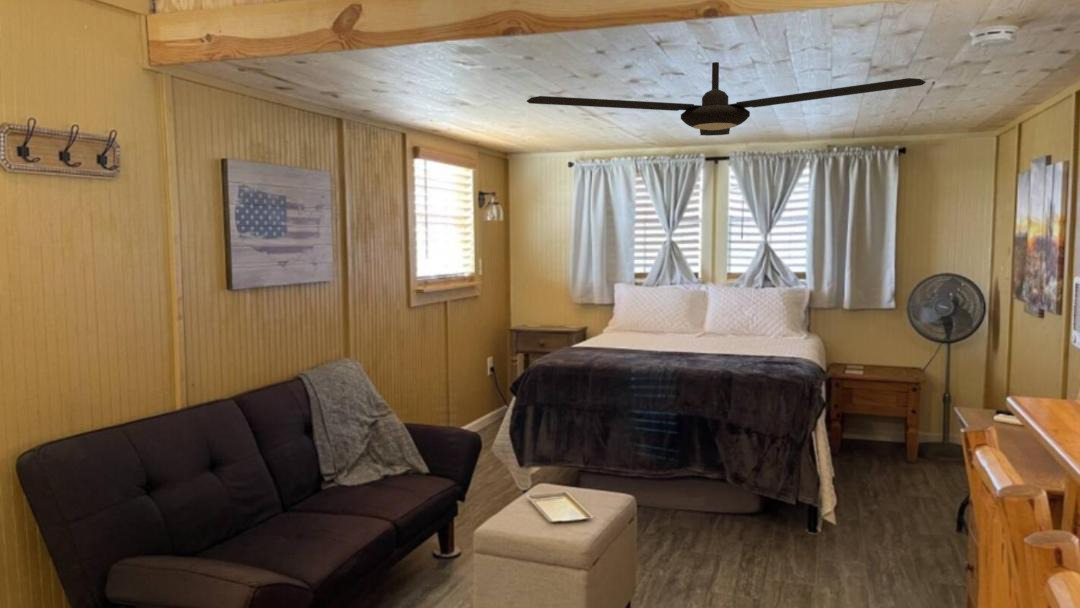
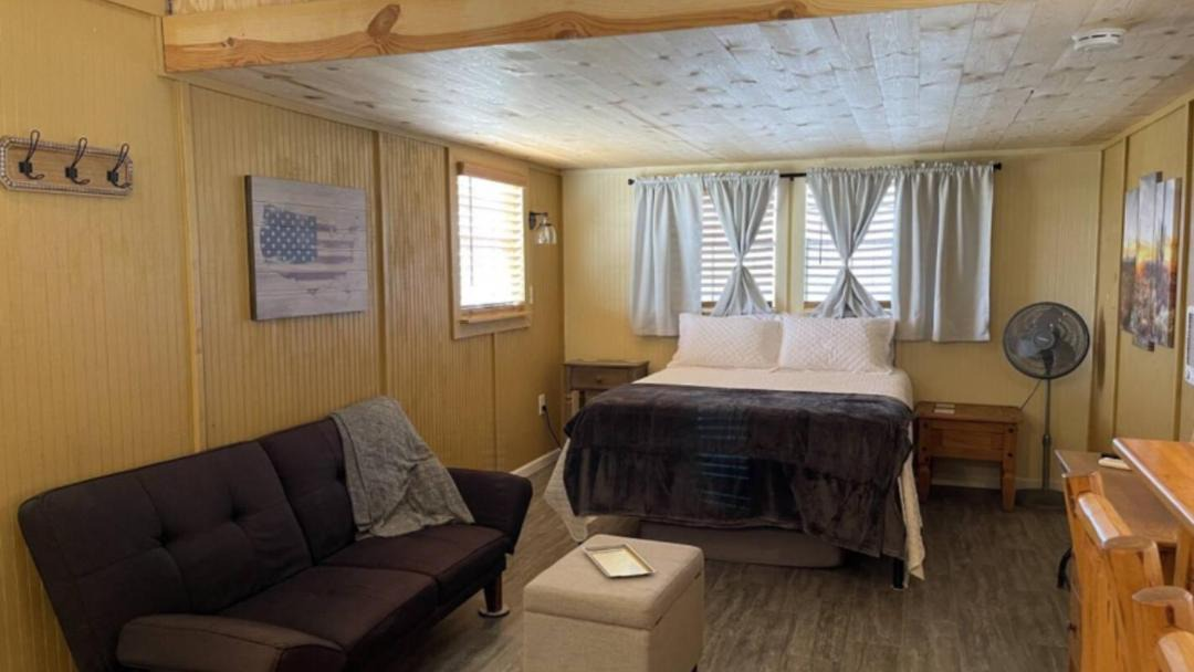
- ceiling fan (715, 103)
